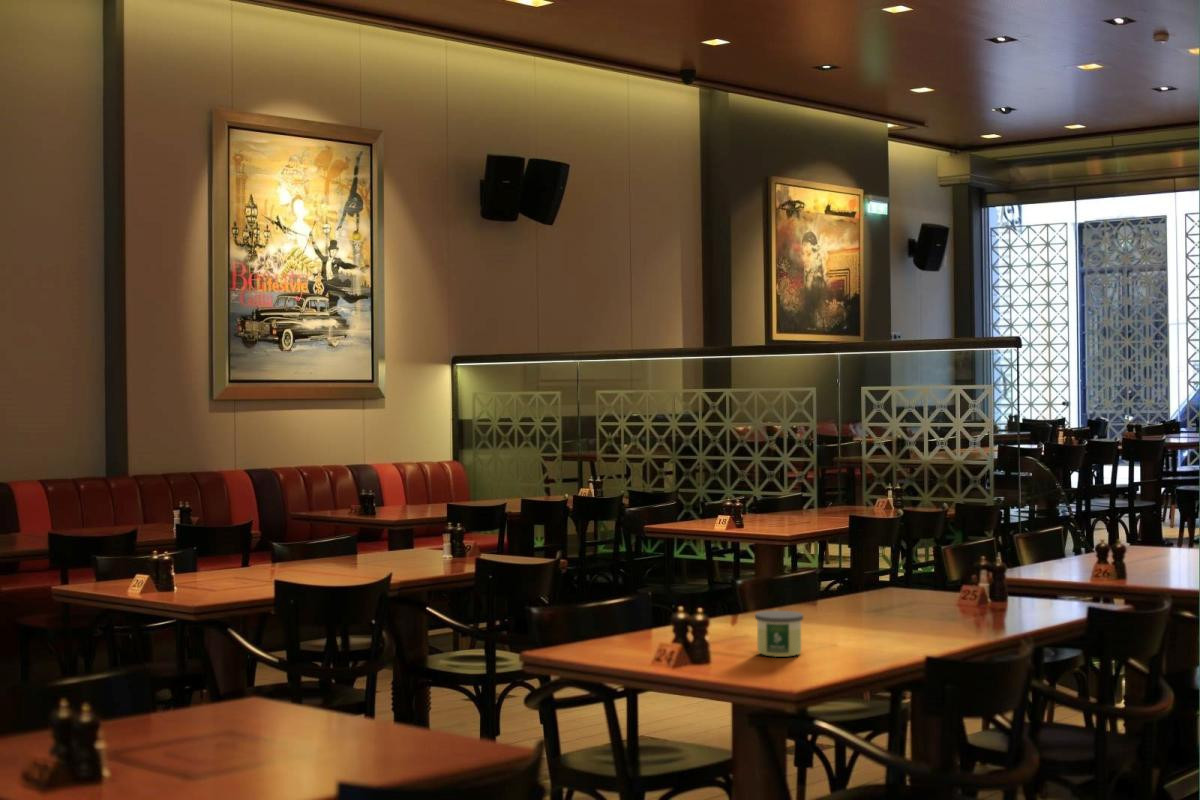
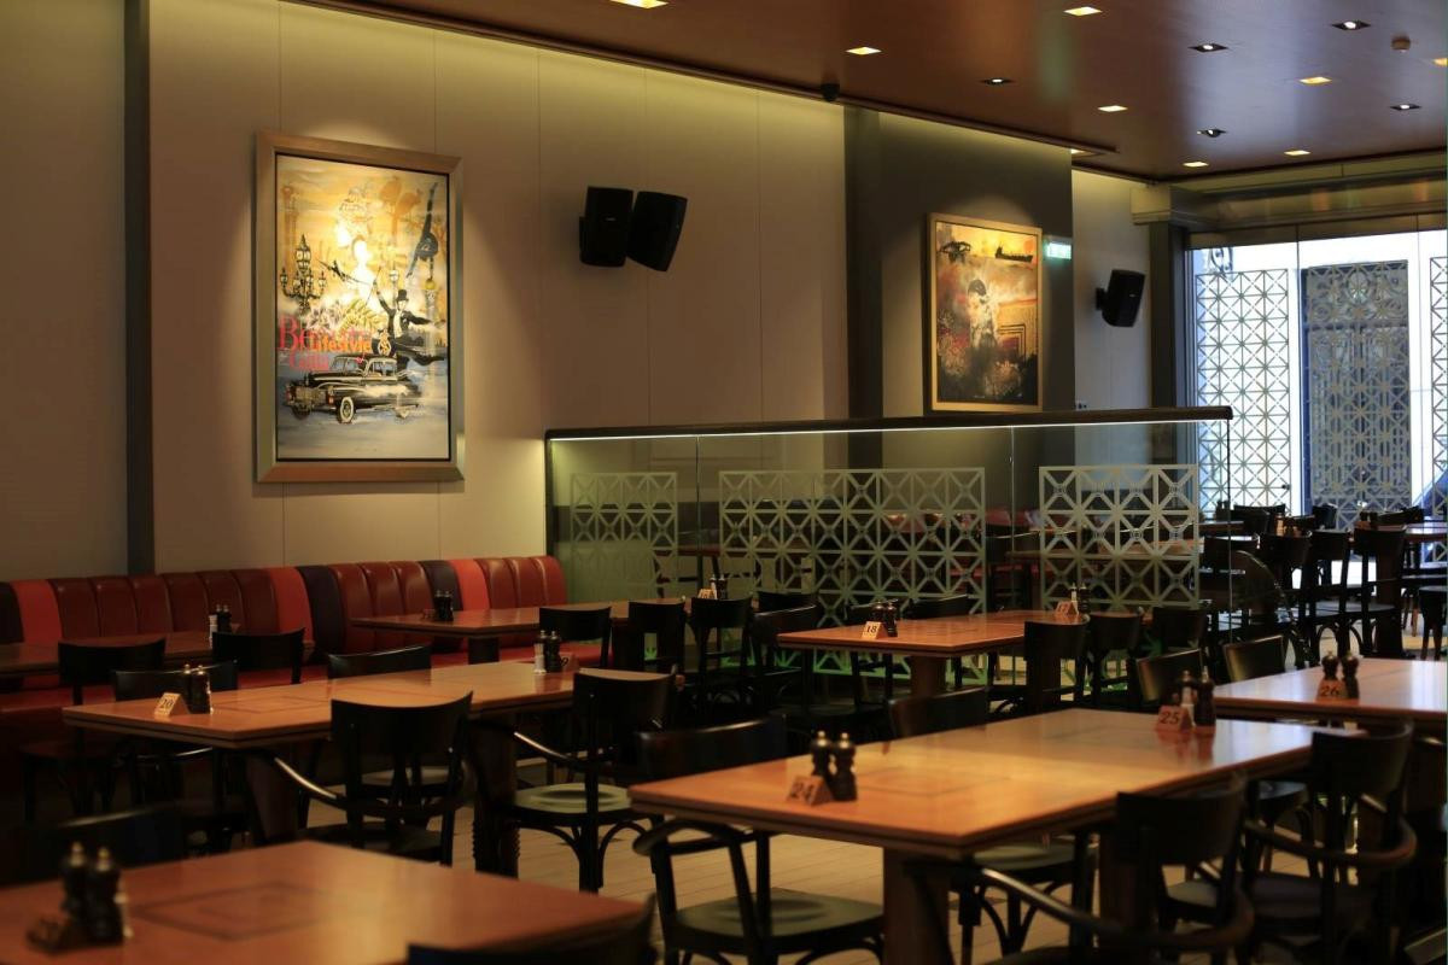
- candle (779, 633)
